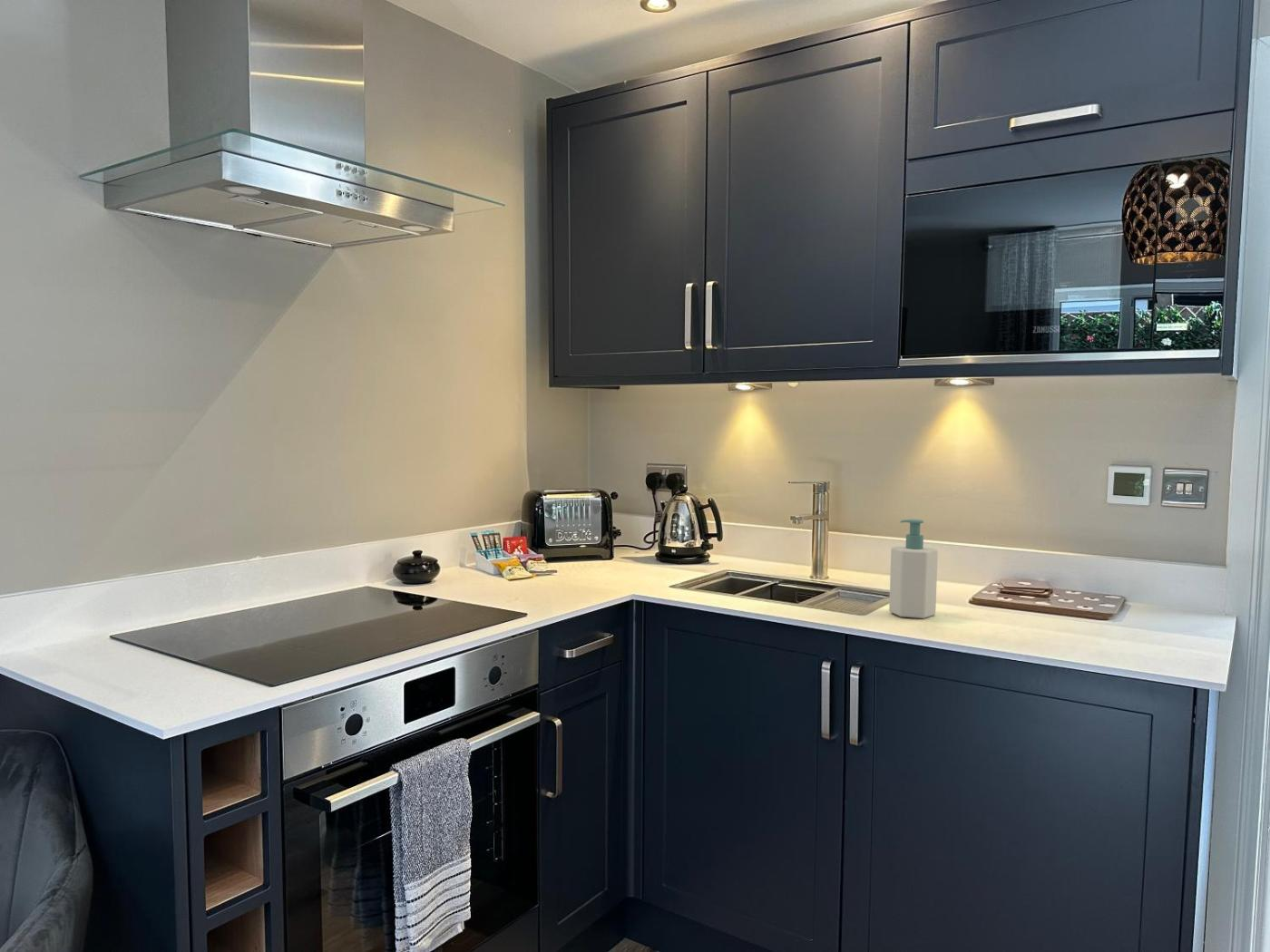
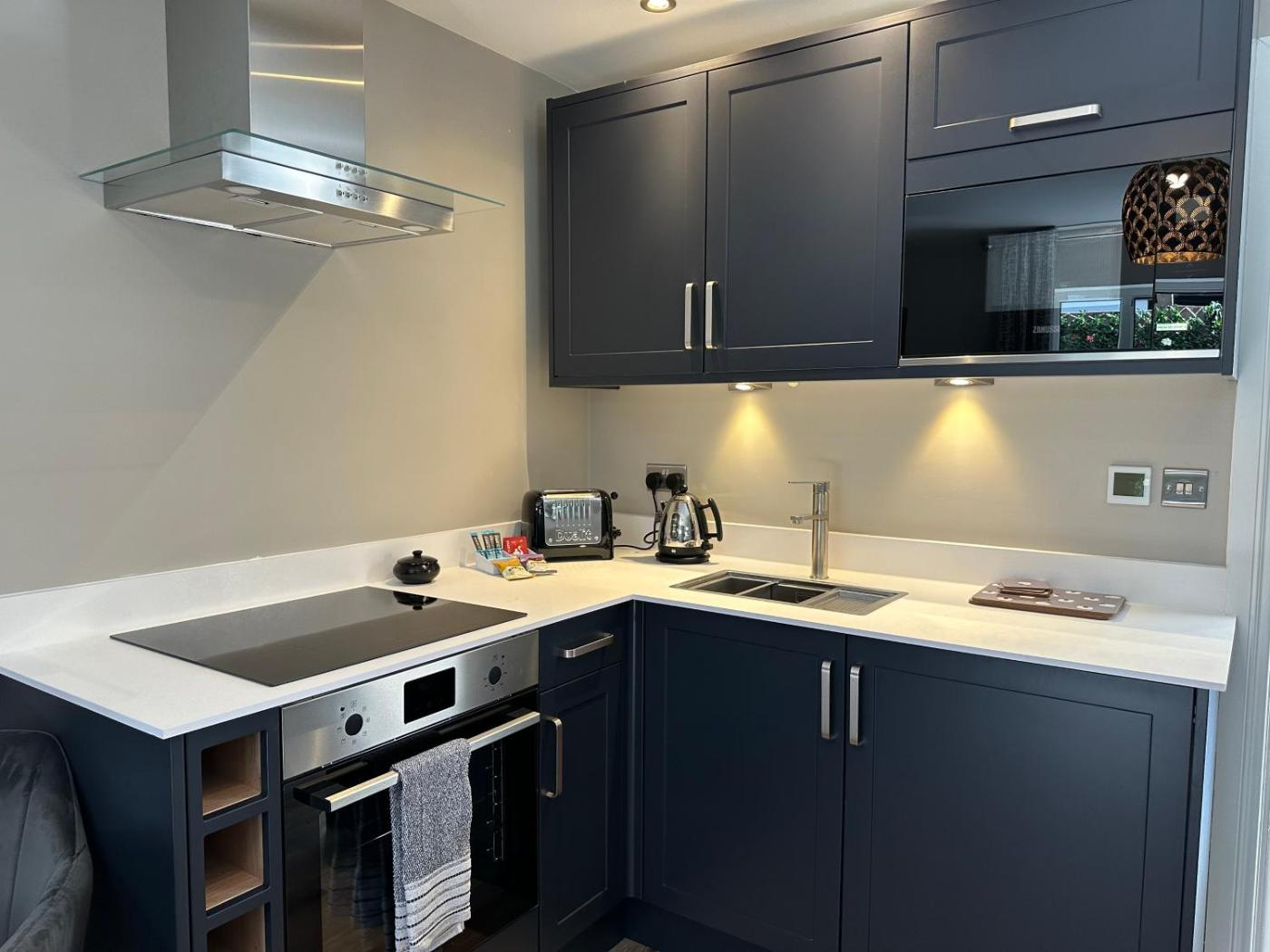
- soap bottle (913, 567)
